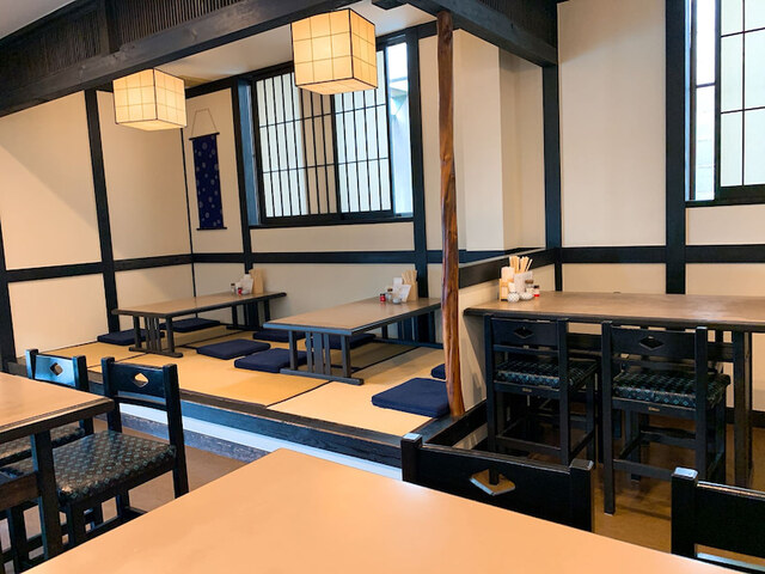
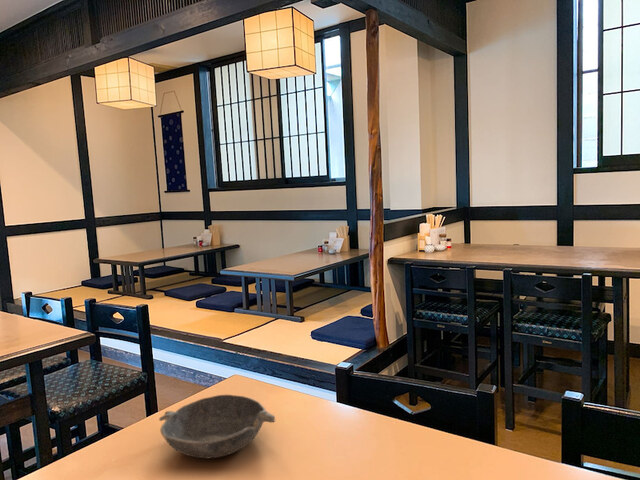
+ bowl (218, 425)
